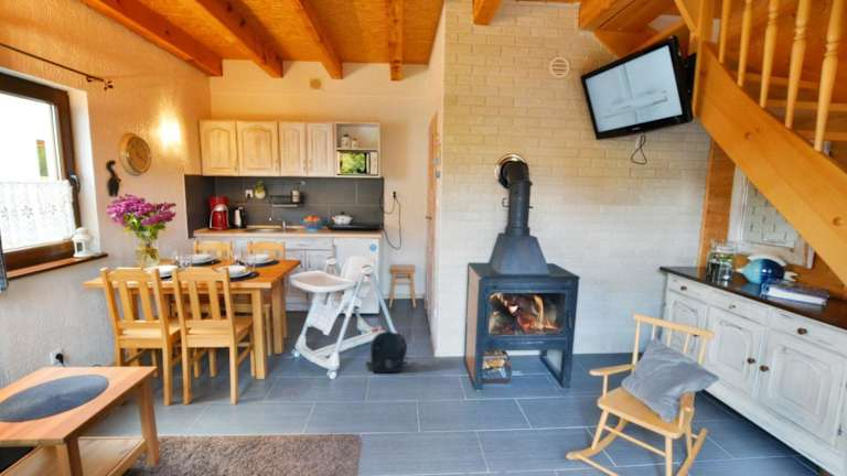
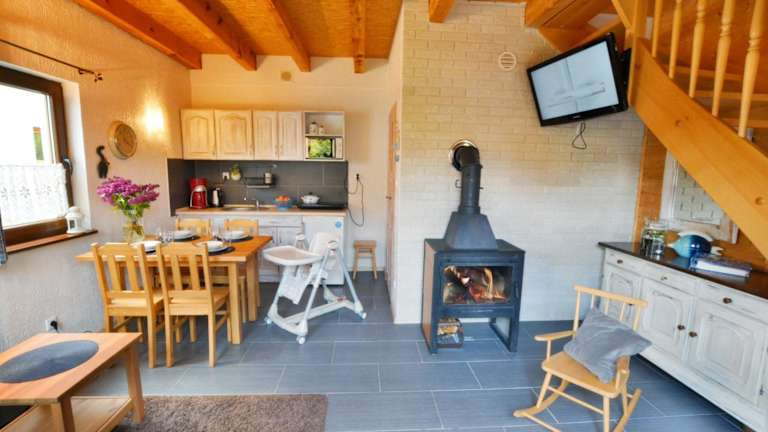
- backpack (386, 347)
